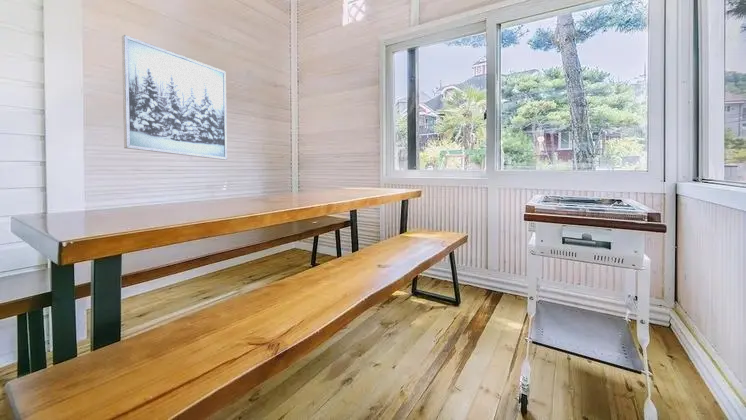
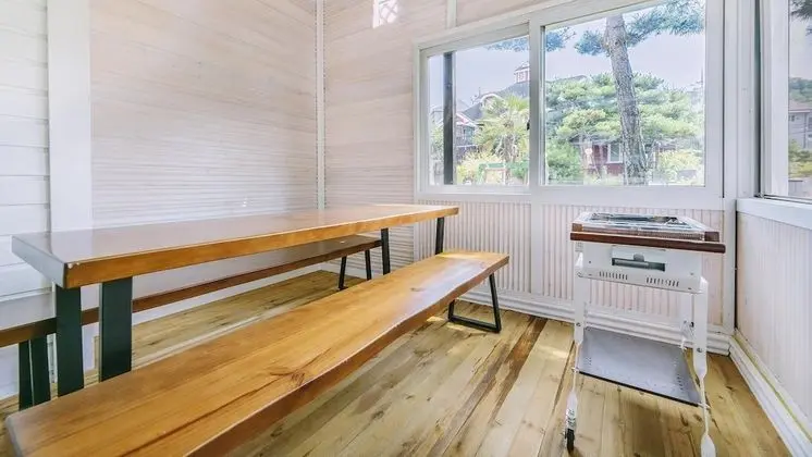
- wall art (180, 105)
